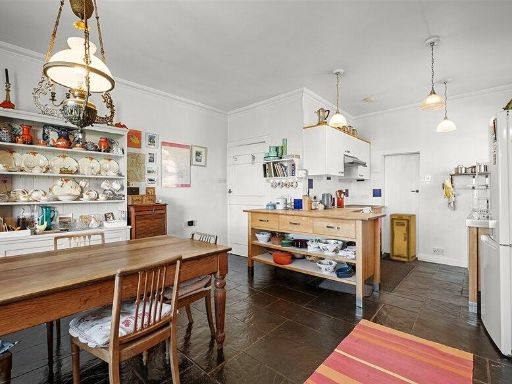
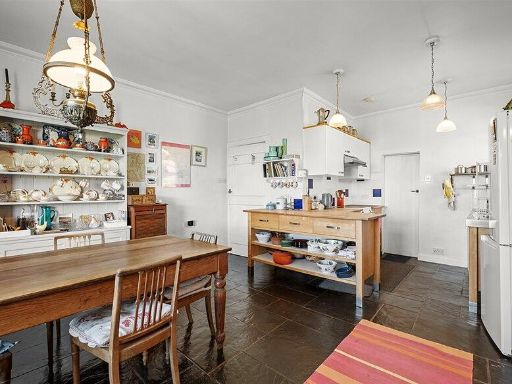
- storage cabinet (402, 236)
